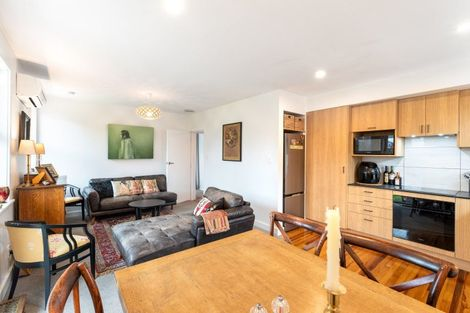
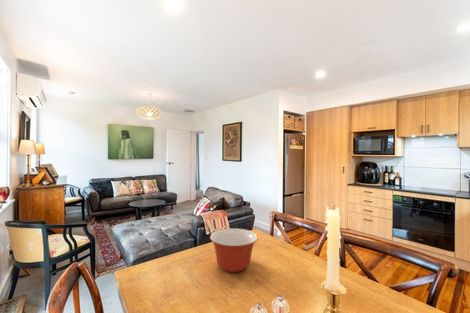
+ mixing bowl (233, 251)
